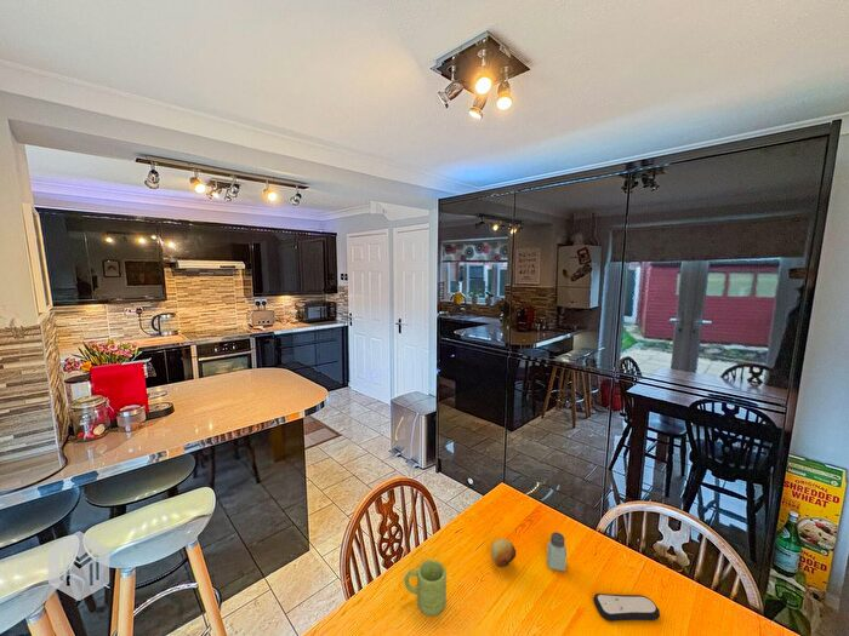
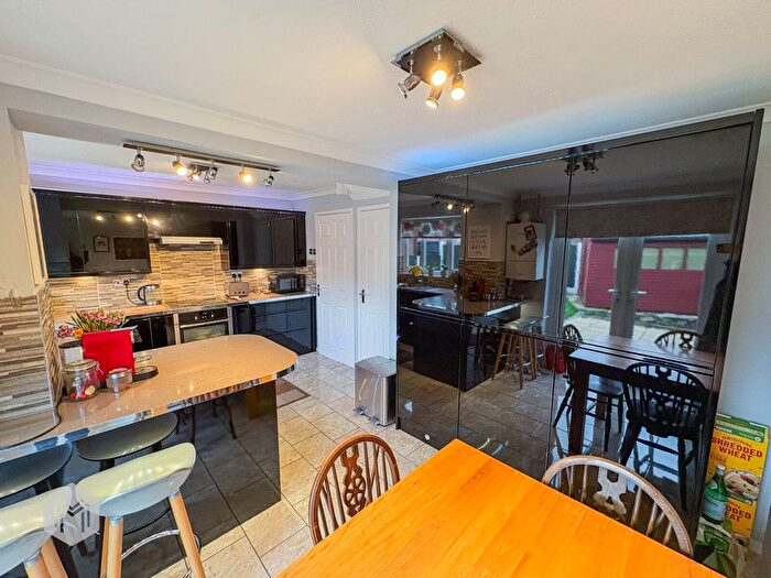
- saltshaker (557, 550)
- mug (424, 585)
- remote control (626, 606)
- fruit (502, 552)
